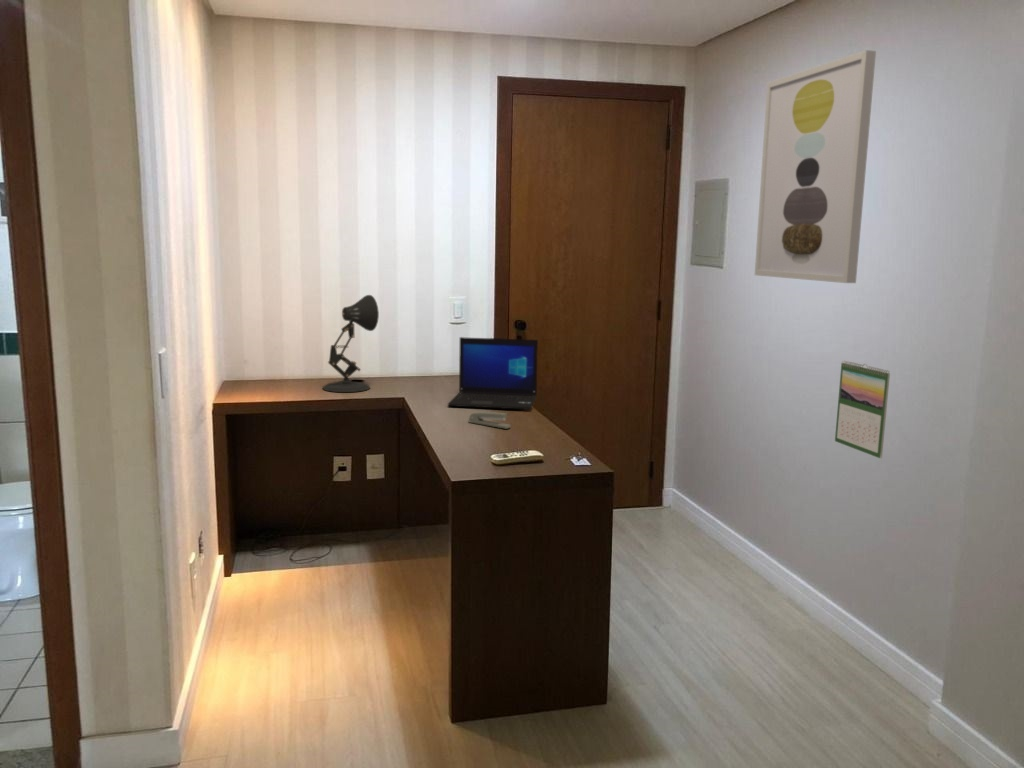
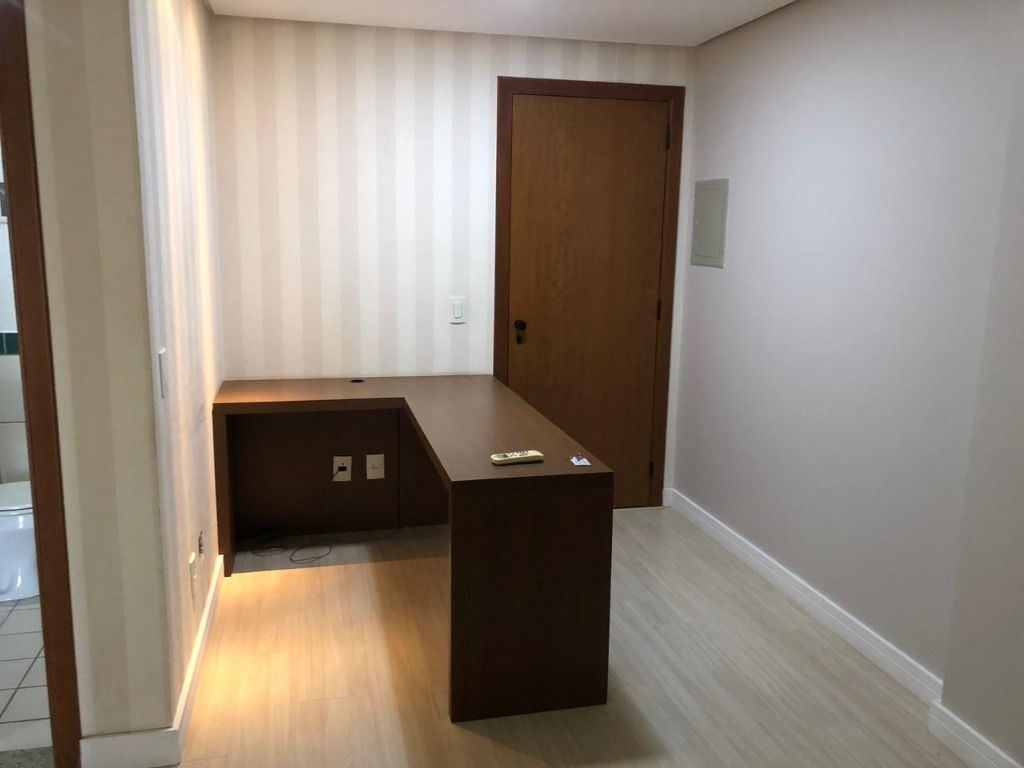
- wall art (806, 175)
- stapler (489, 418)
- desk lamp (347, 342)
- laptop (493, 372)
- calendar (861, 406)
